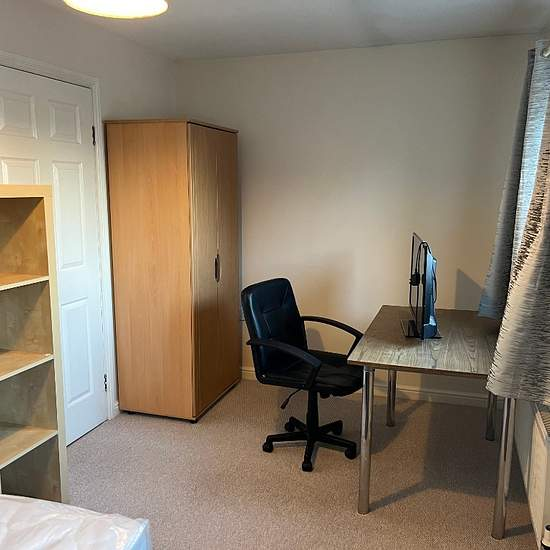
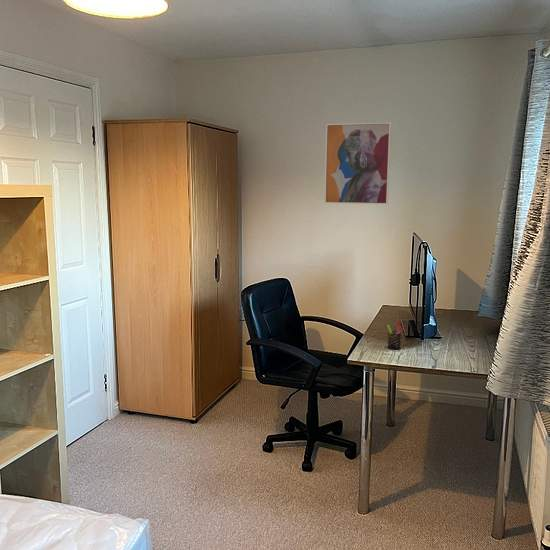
+ wall art (356, 164)
+ pen holder (394, 334)
